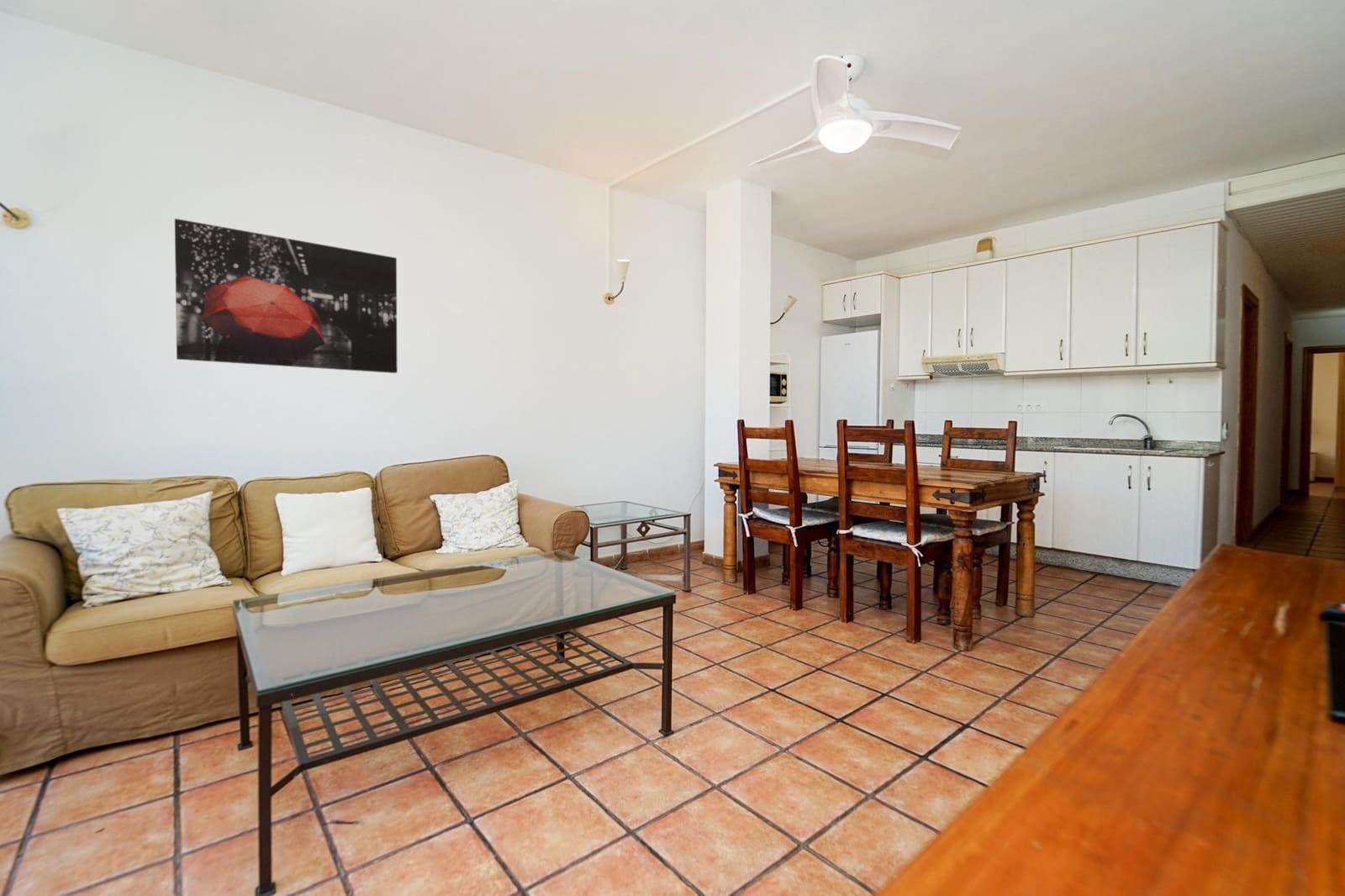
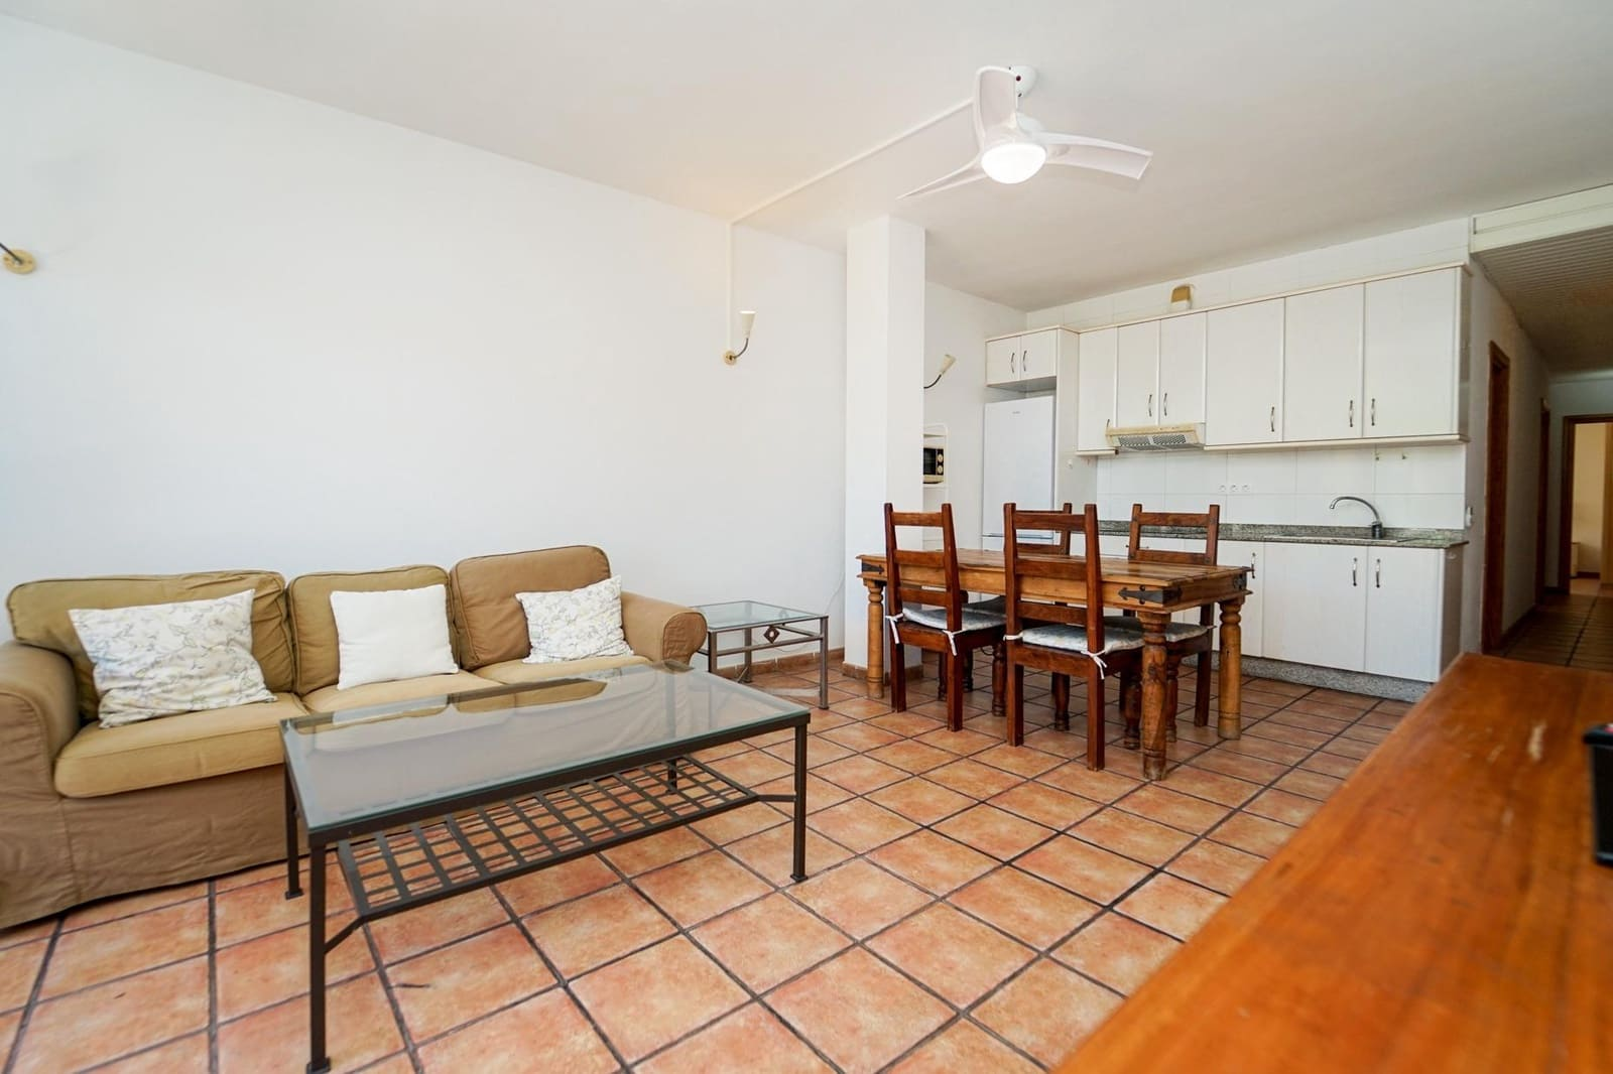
- wall art (296, 303)
